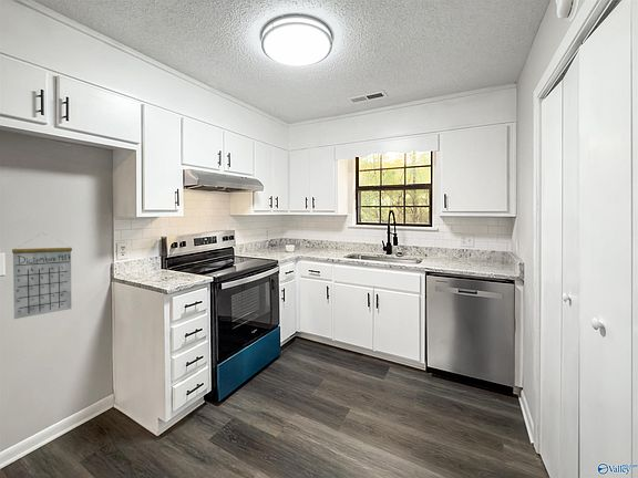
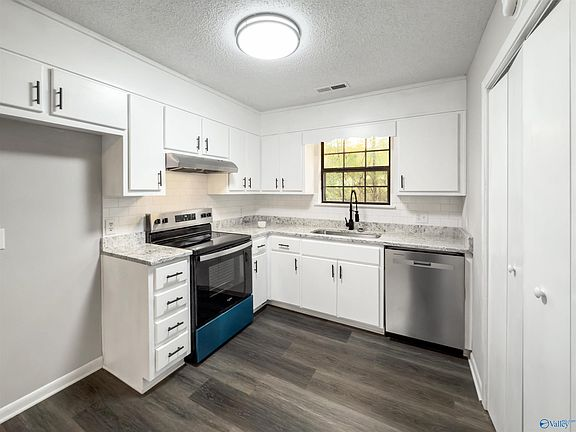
- calendar (43, 272)
